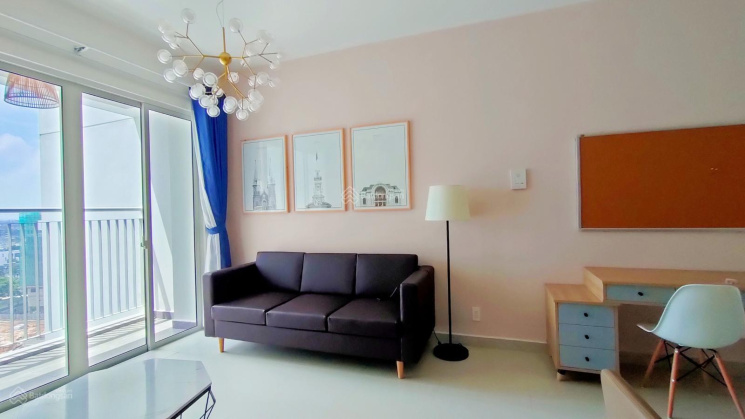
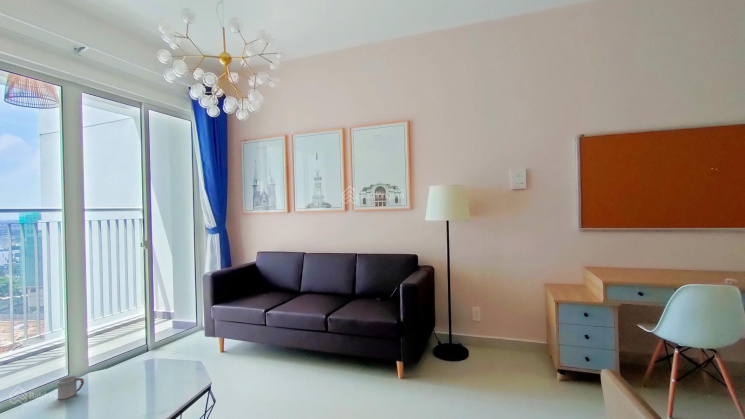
+ cup (71, 386)
